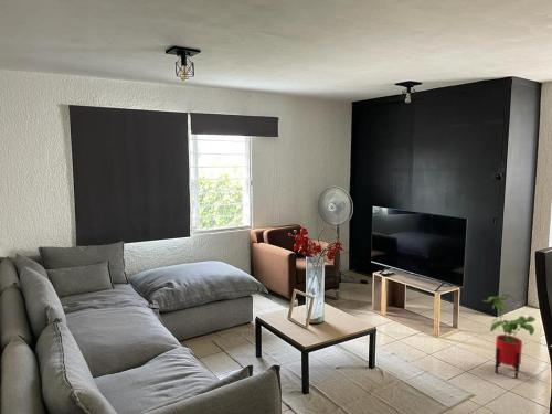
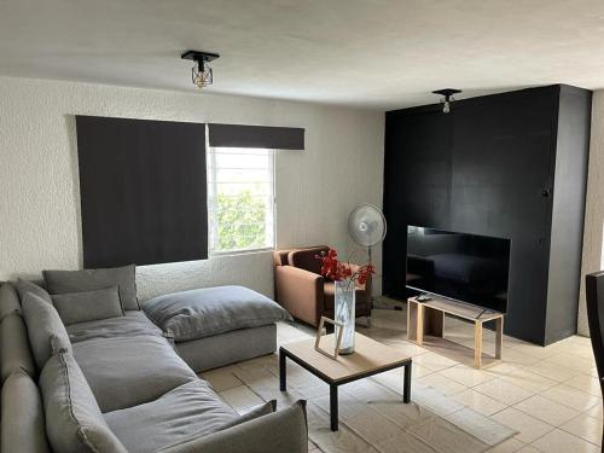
- house plant (509, 333)
